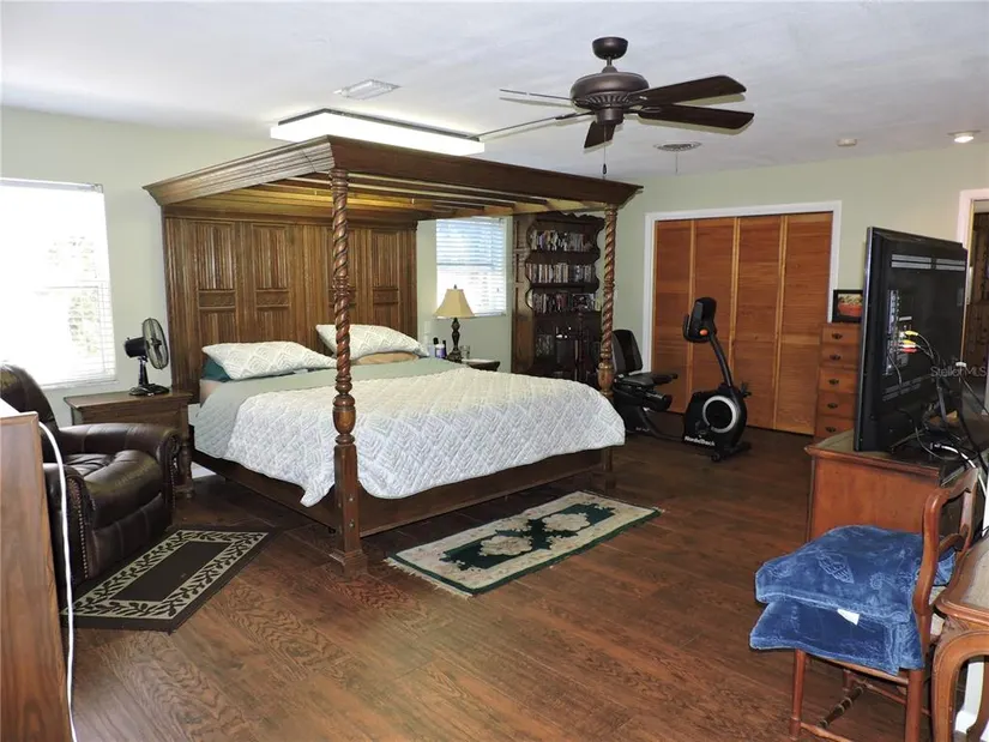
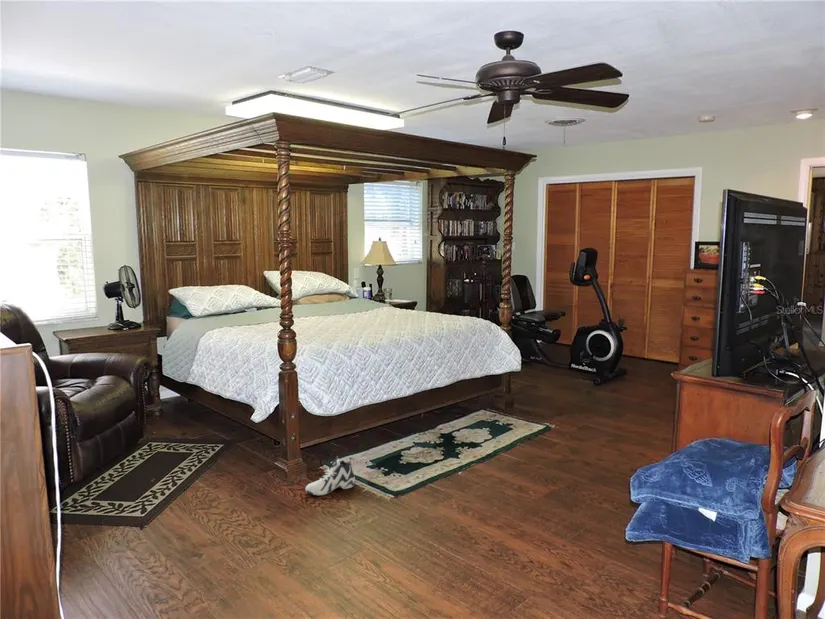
+ sneaker (330, 473)
